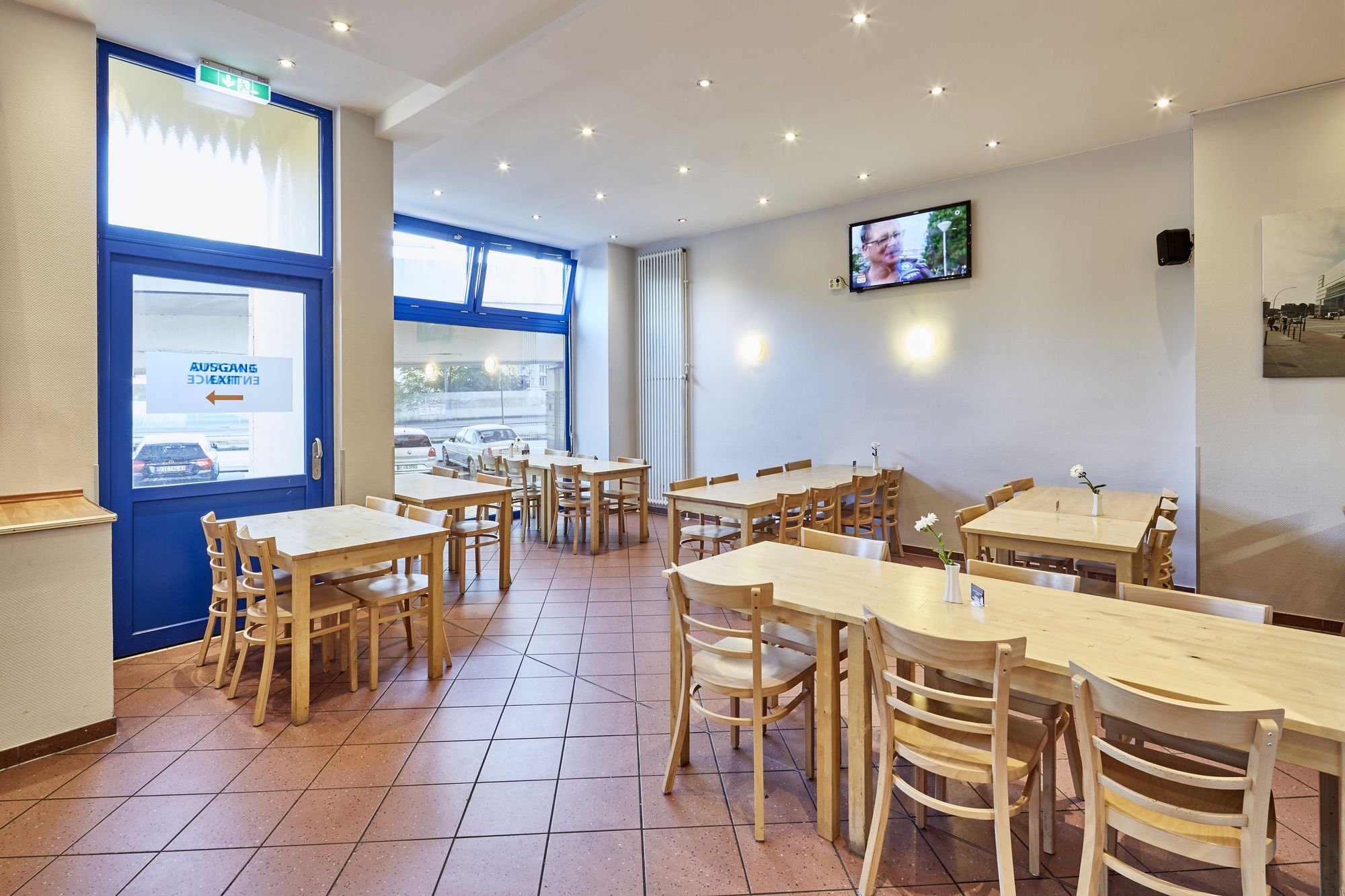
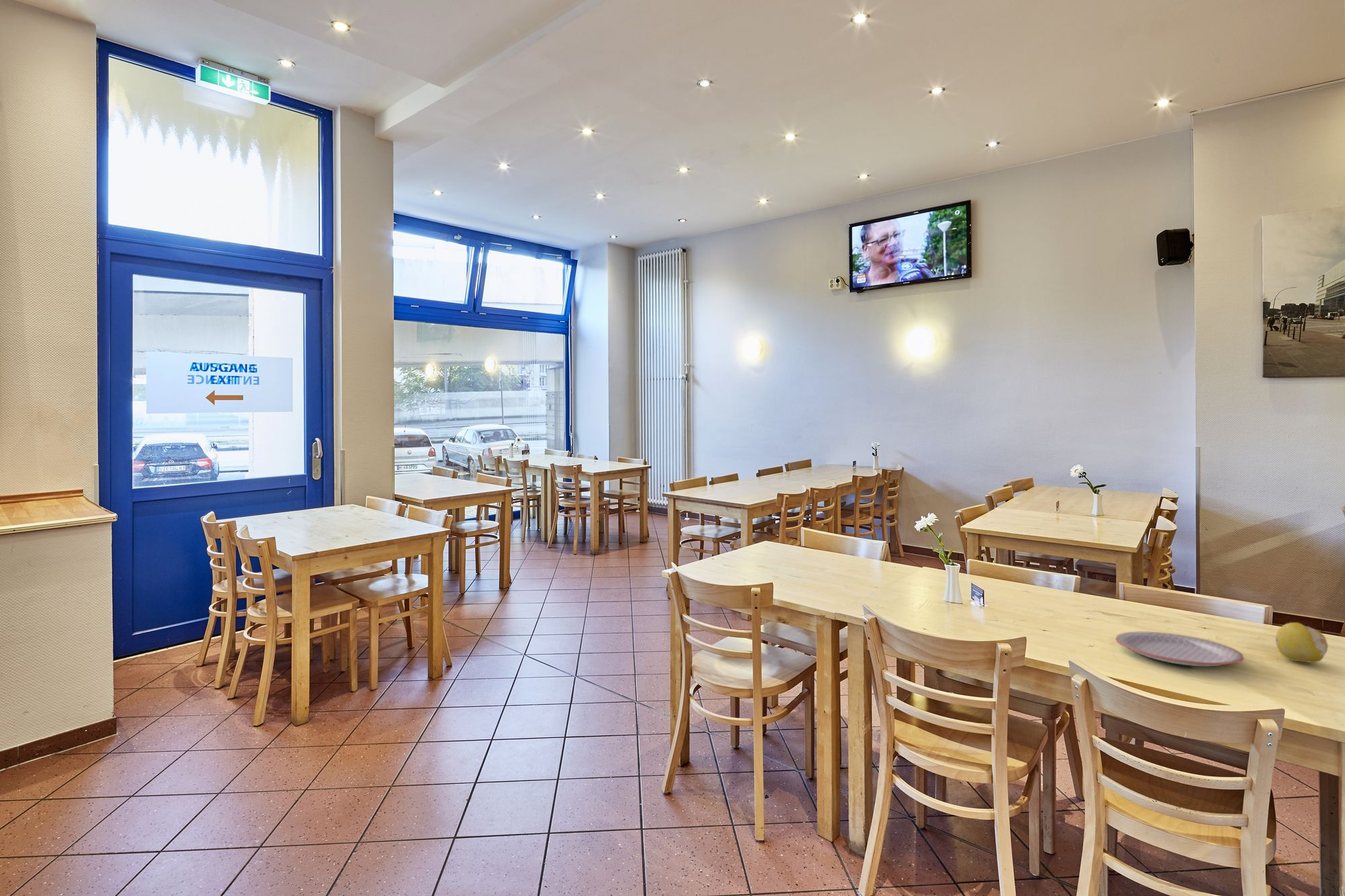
+ plate (1176, 650)
+ fruit (1301, 643)
